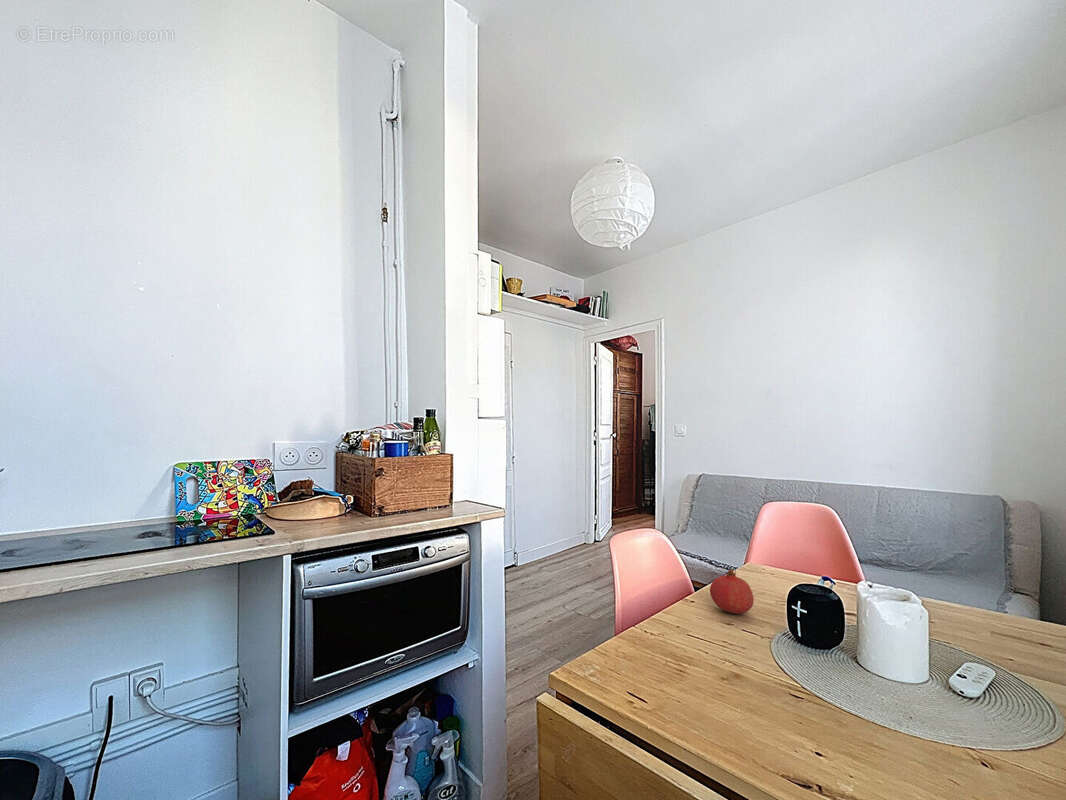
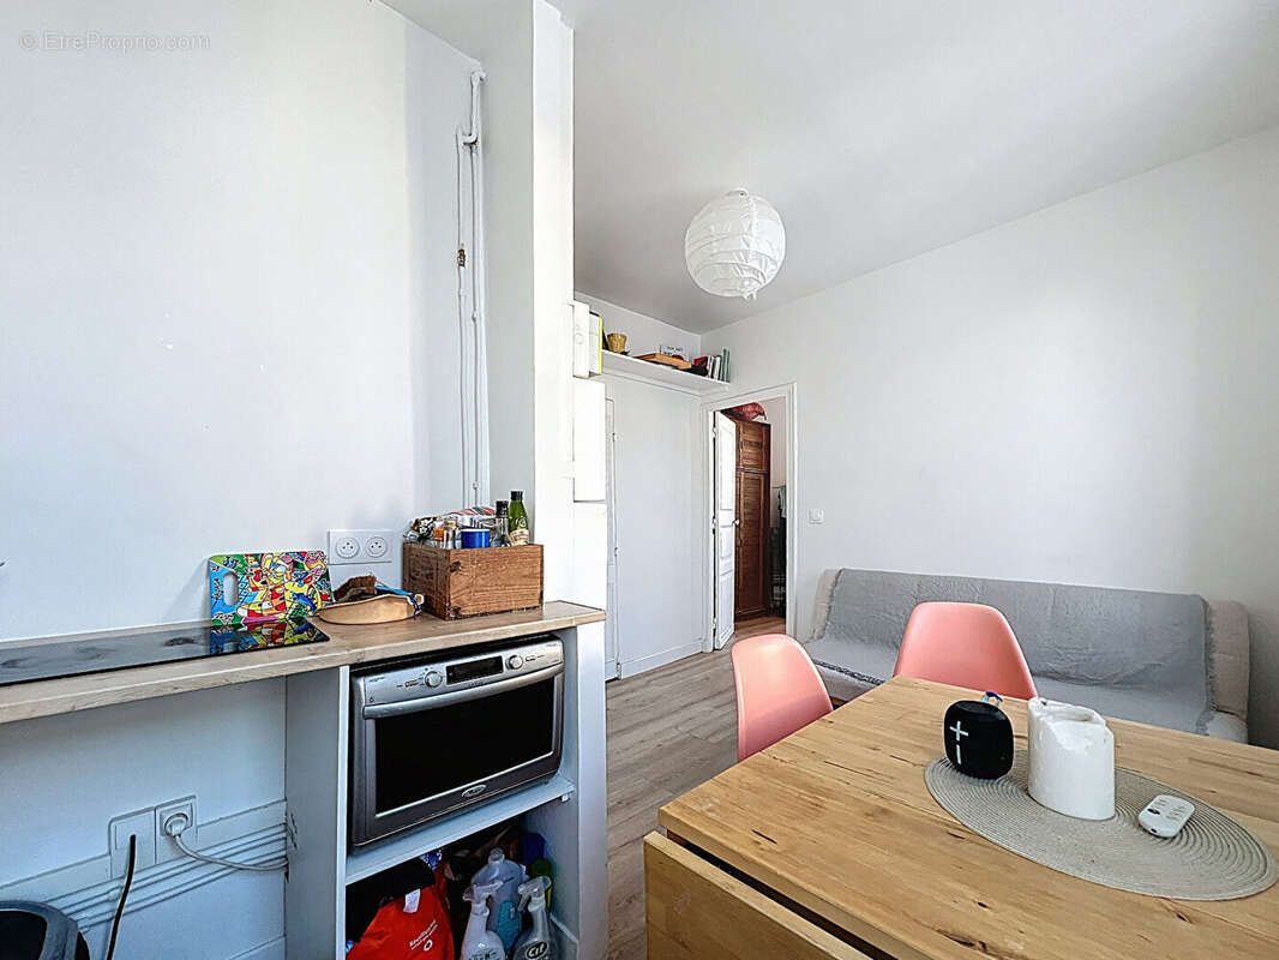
- fruit (731, 590)
